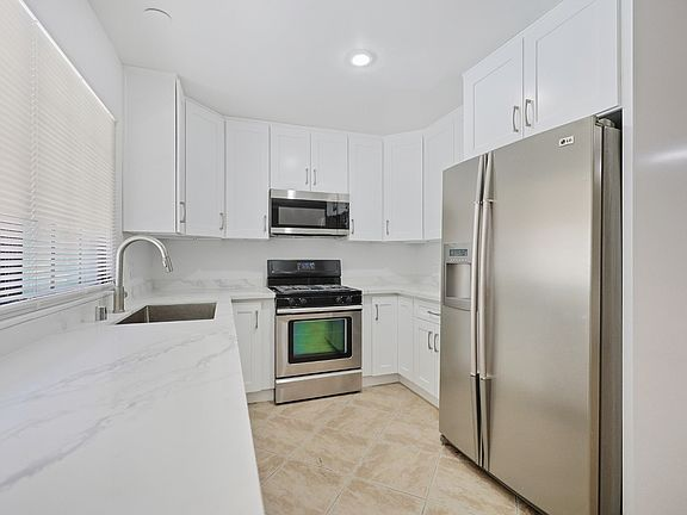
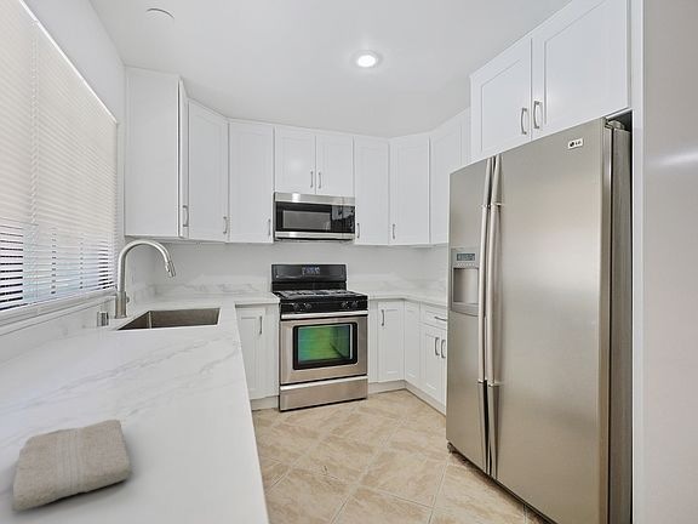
+ washcloth (75, 455)
